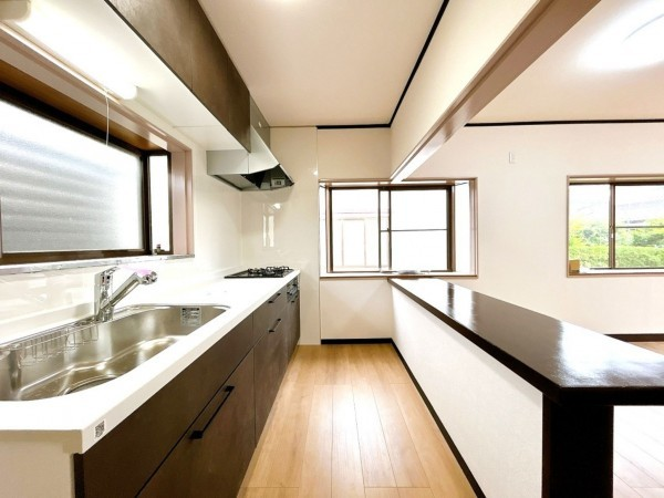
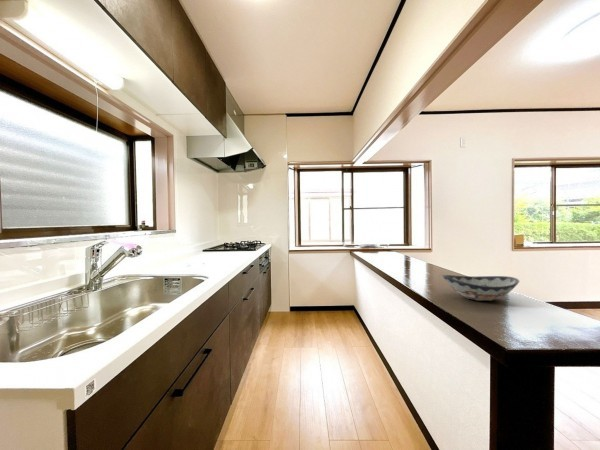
+ decorative bowl (478, 287)
